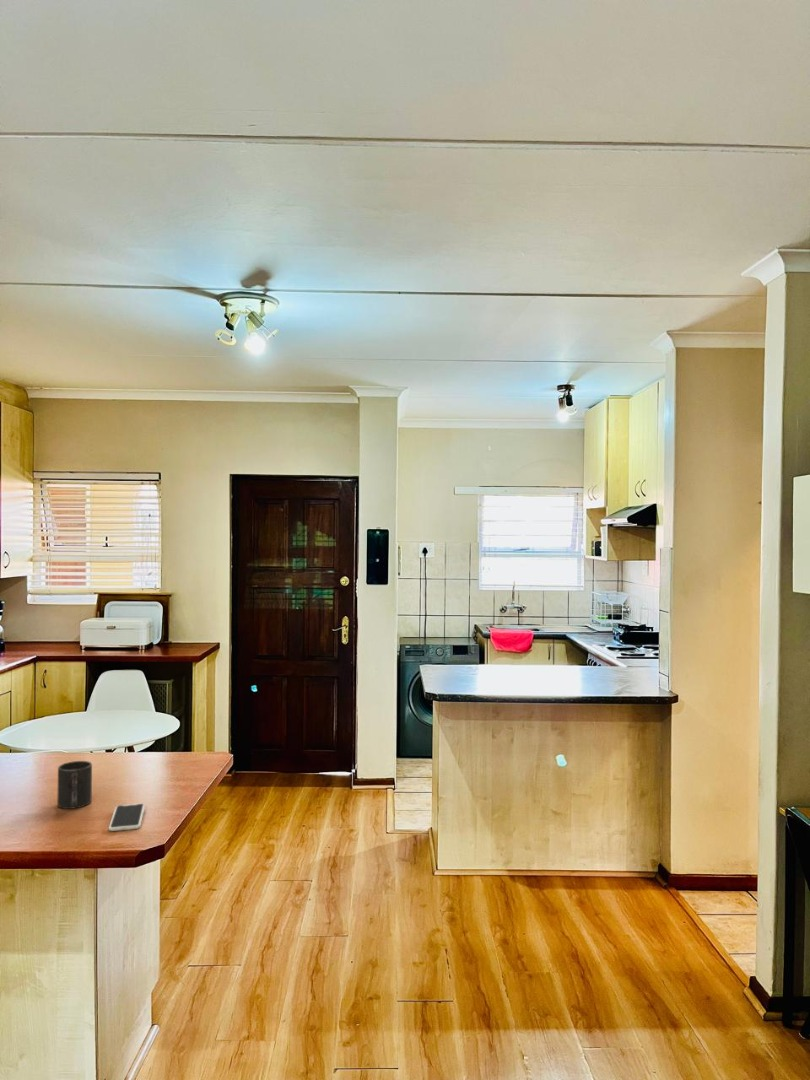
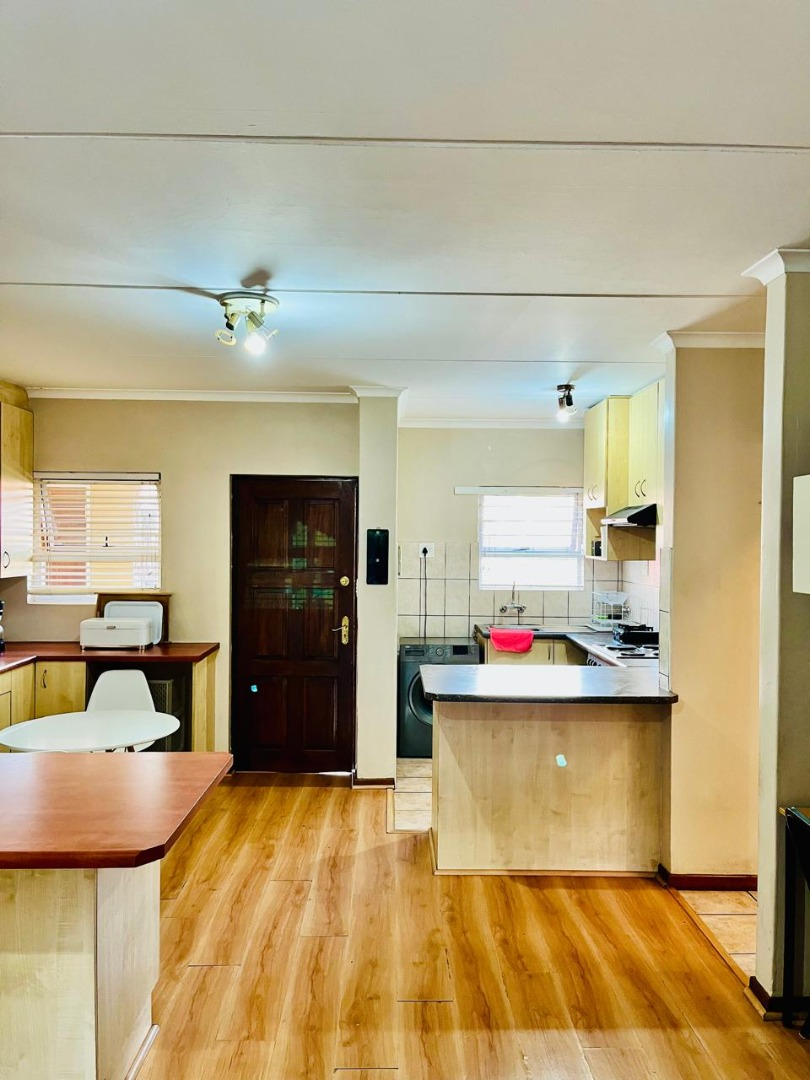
- smartphone (127, 816)
- mug (74, 786)
